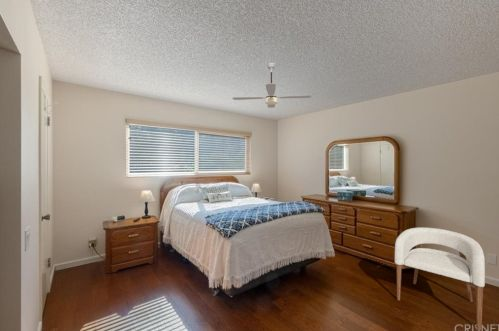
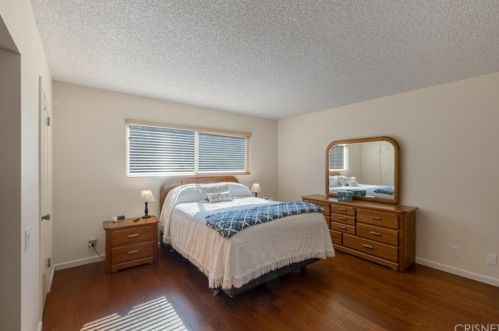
- armchair (437, 268)
- ceiling fan (271, 84)
